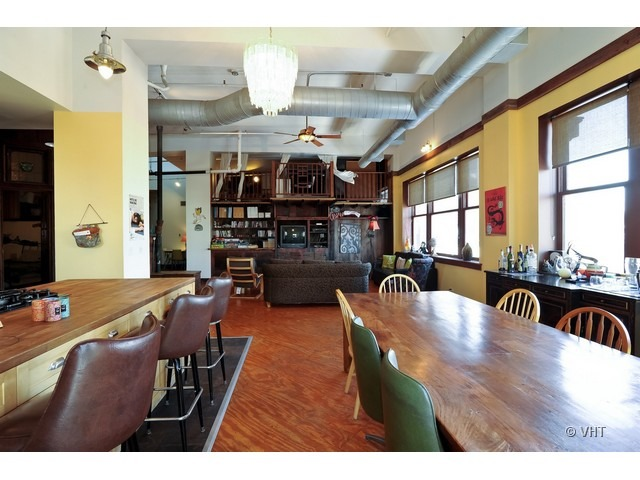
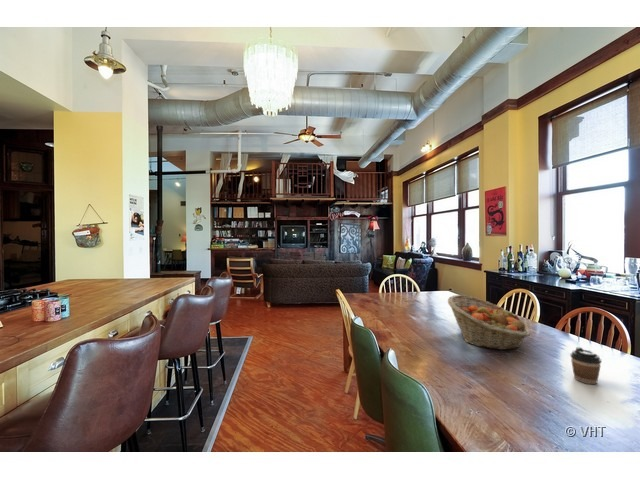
+ fruit basket (486, 319)
+ coffee cup (585, 364)
